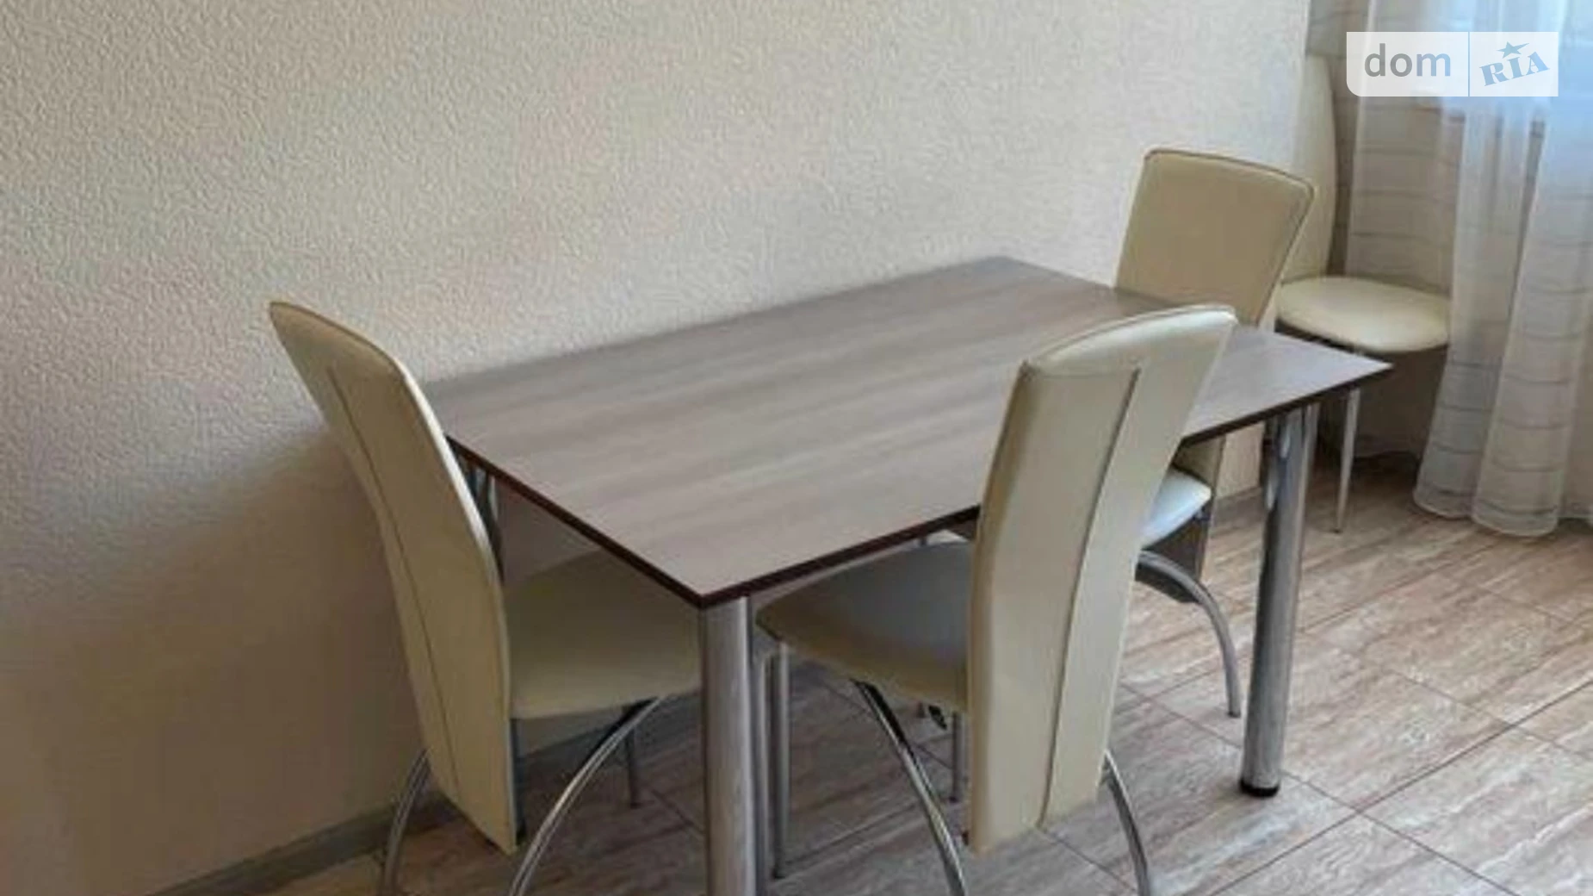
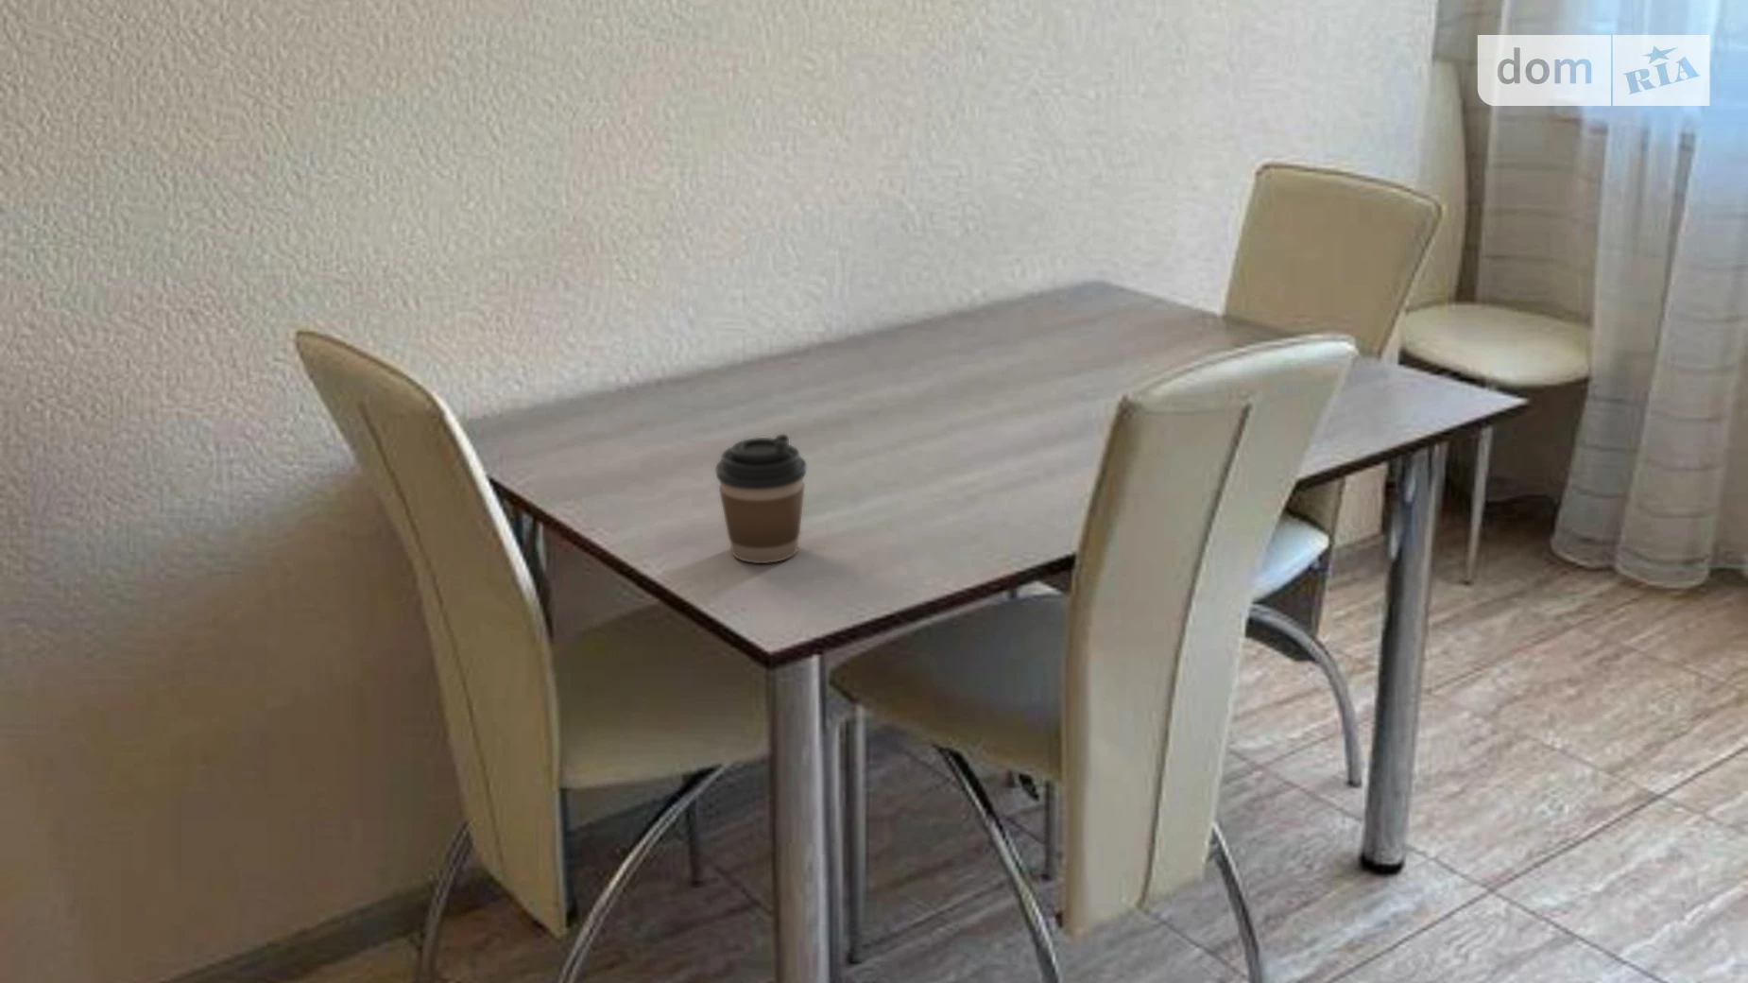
+ coffee cup (761, 496)
